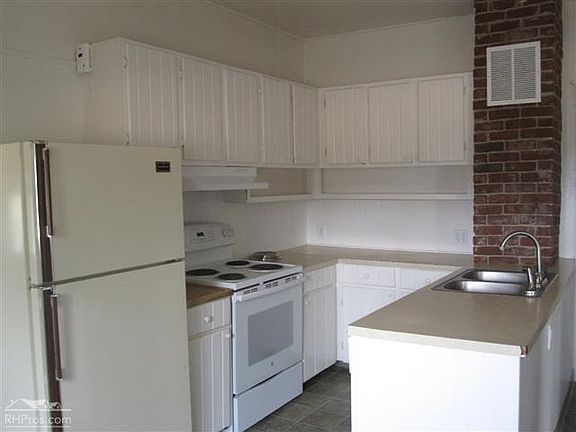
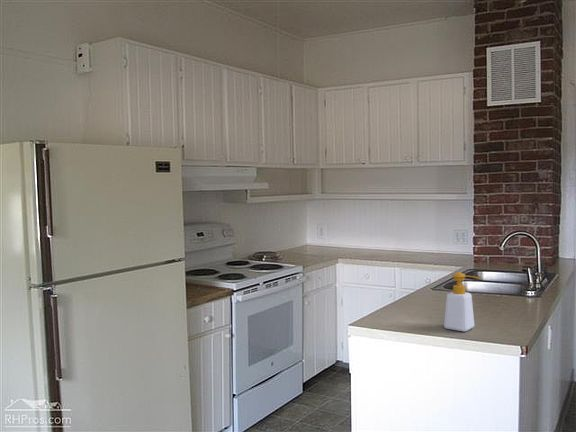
+ soap bottle (464, 301)
